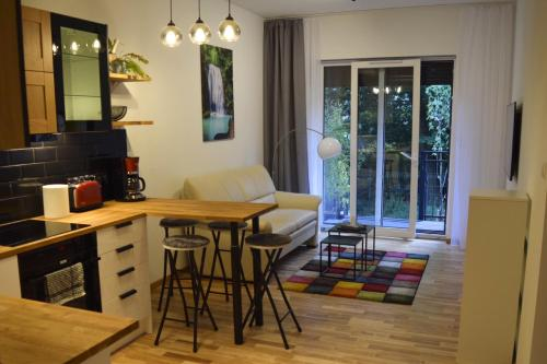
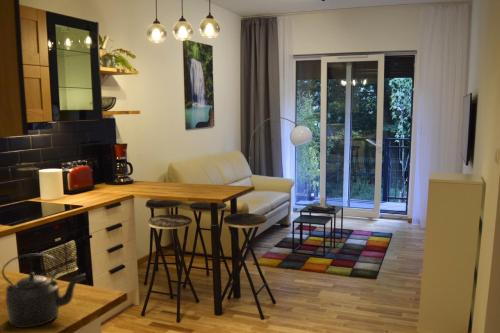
+ kettle (45, 284)
